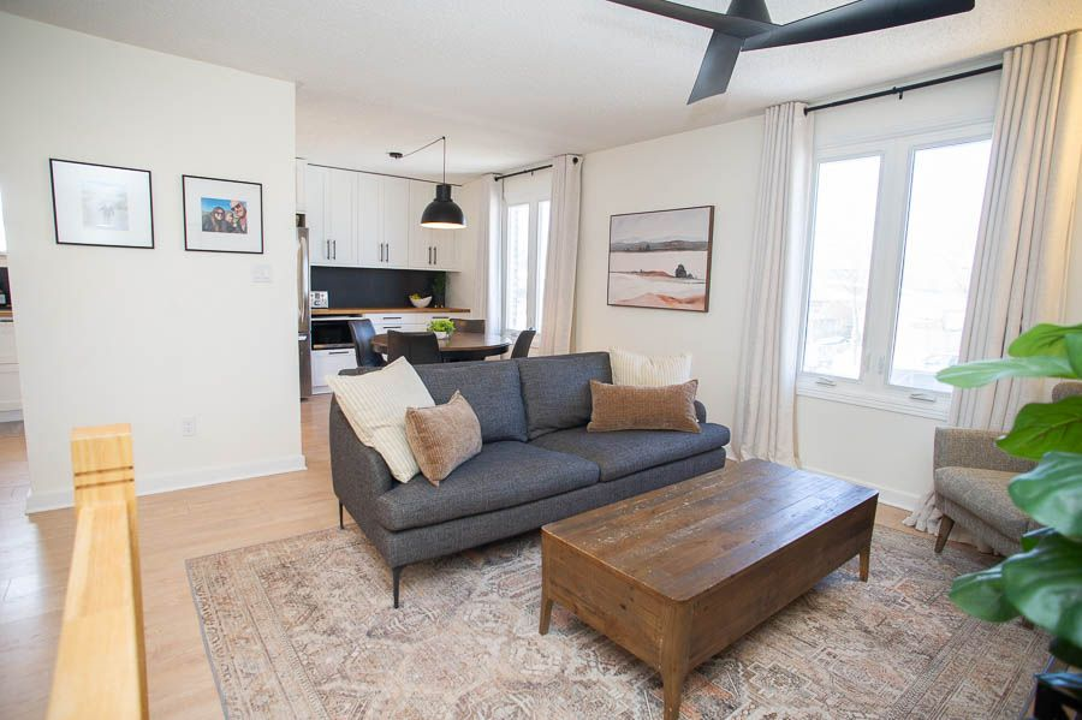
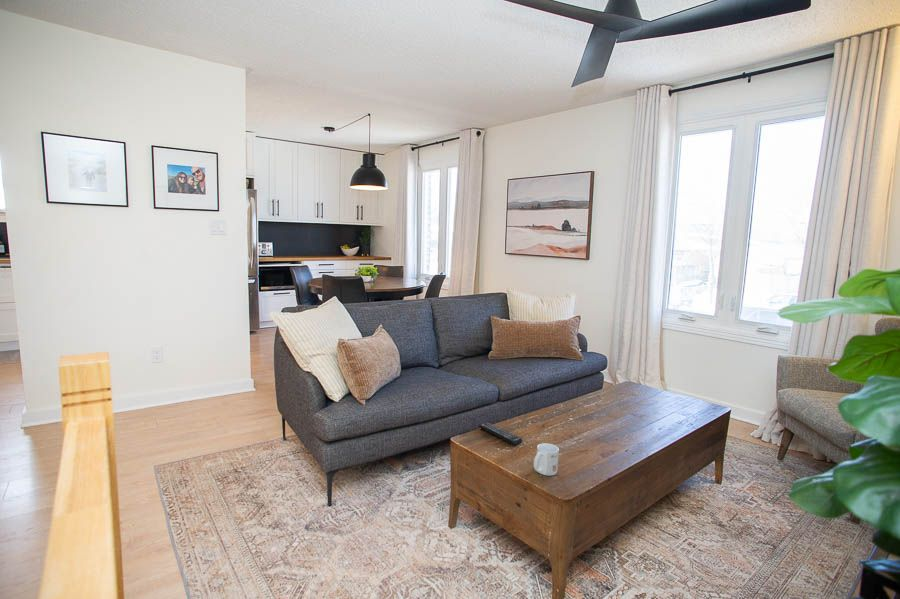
+ mug (544, 460)
+ remote control (499, 433)
